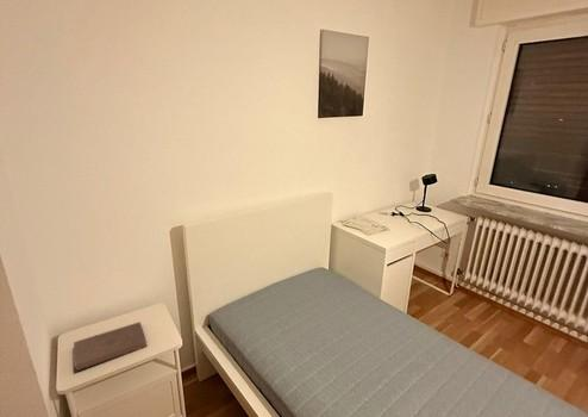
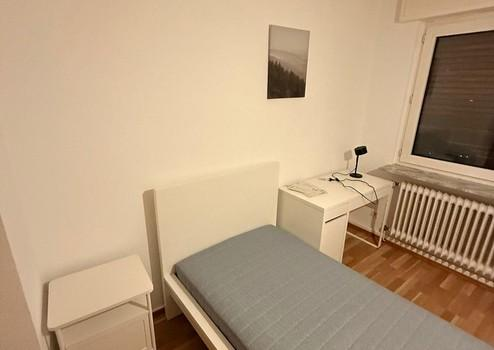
- book (111, 343)
